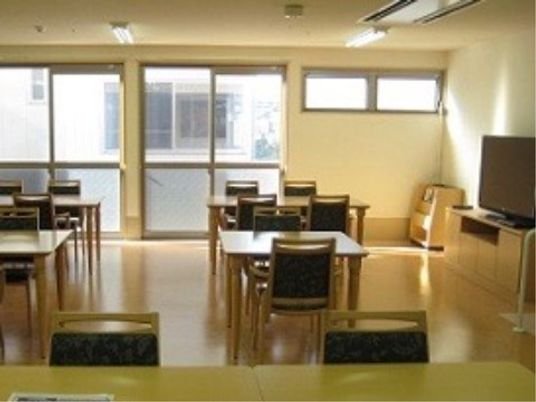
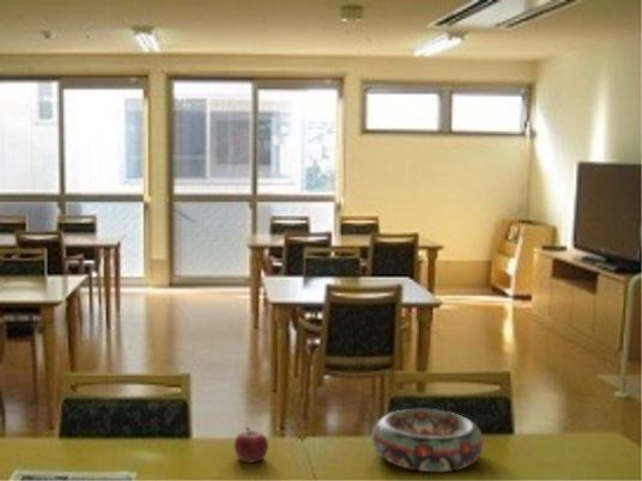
+ decorative bowl (428, 439)
+ fruit (250, 443)
